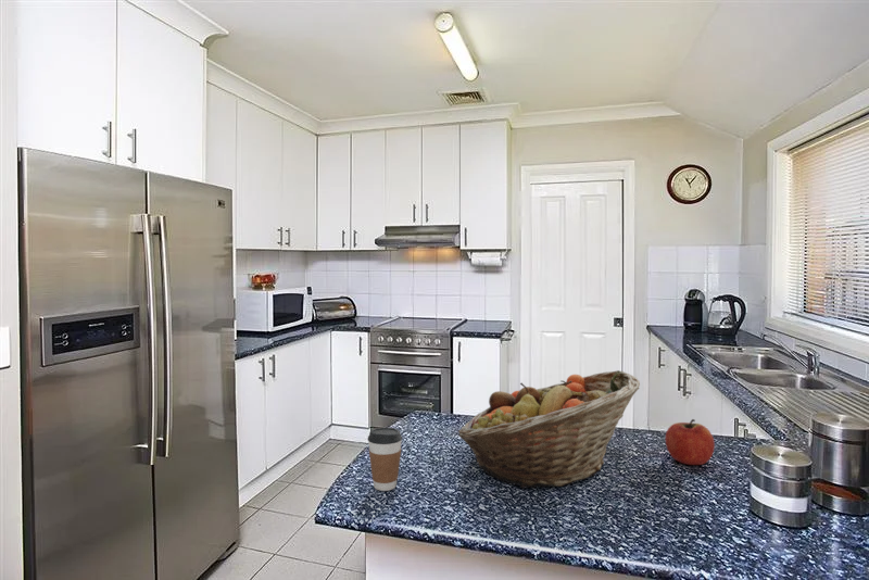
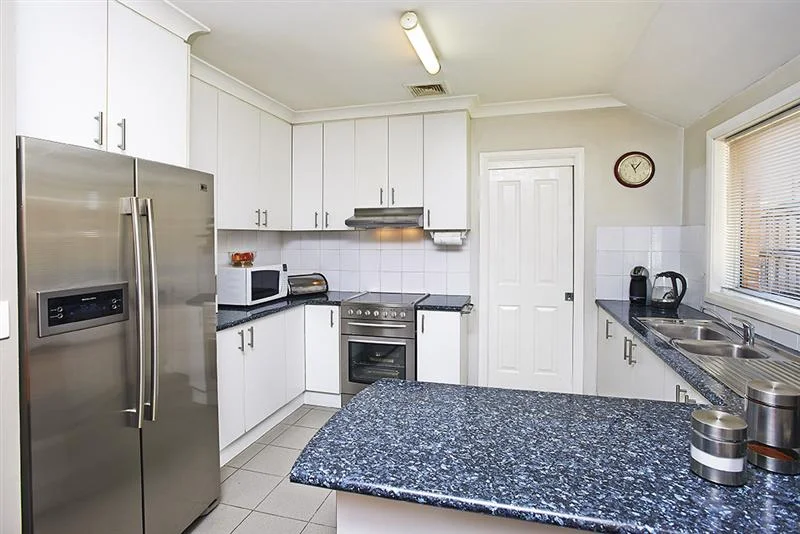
- apple (689, 440)
- fruit basket (549, 417)
- coffee cup (385, 458)
